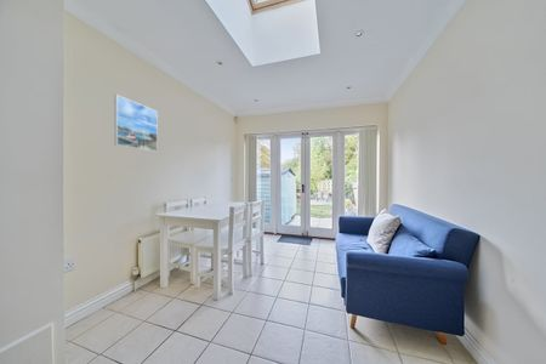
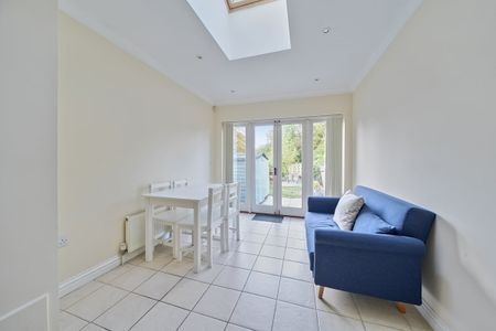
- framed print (137, 126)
